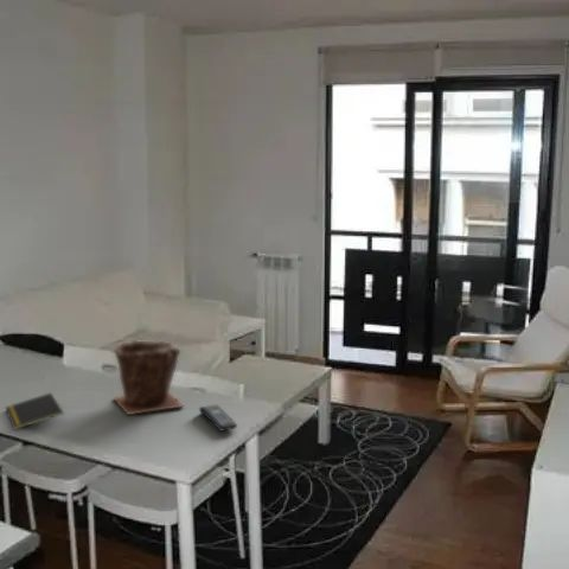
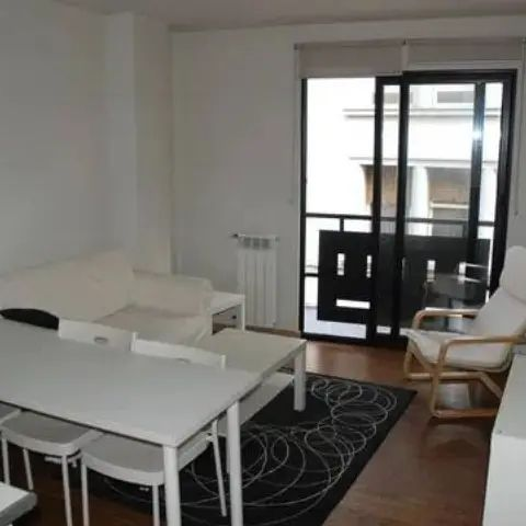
- remote control (217, 416)
- plant pot (147, 373)
- notepad (33, 410)
